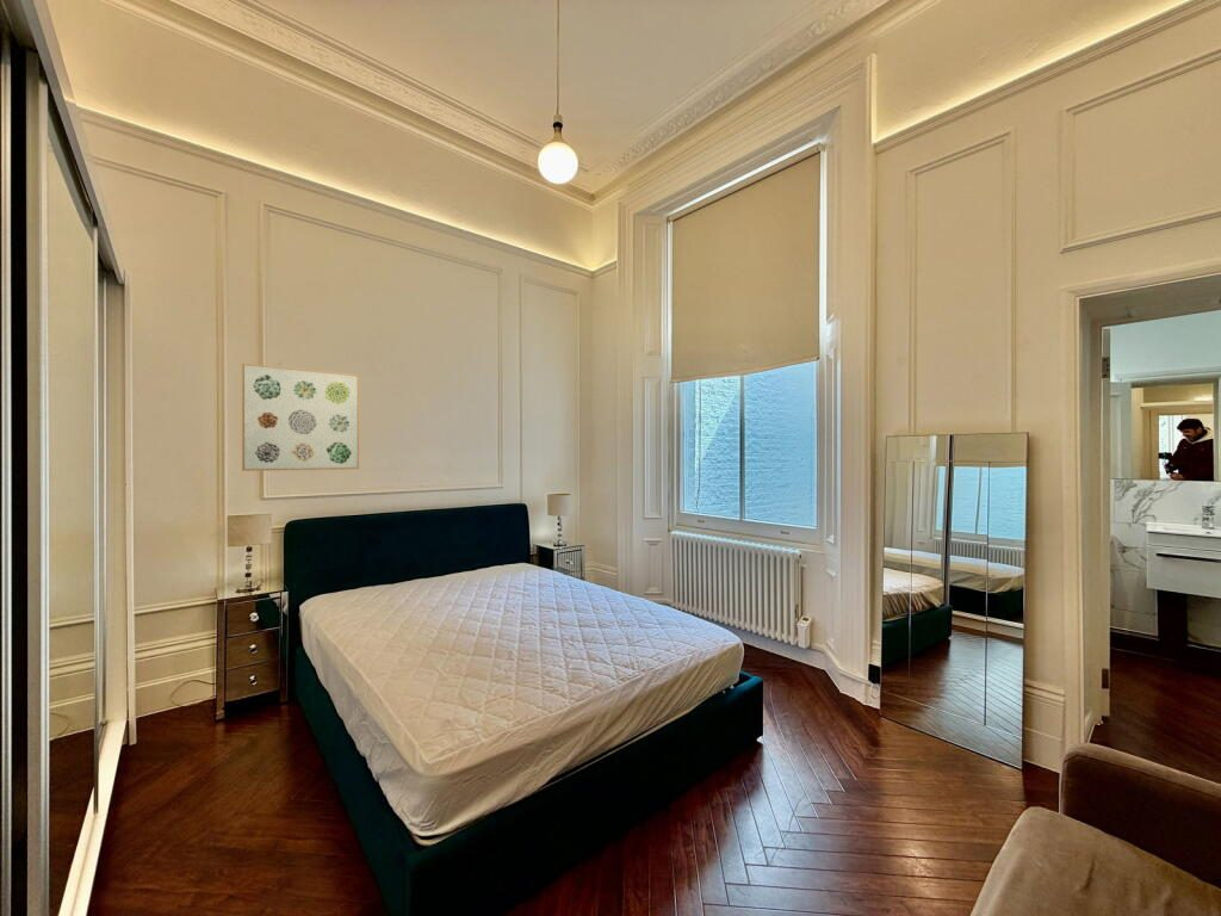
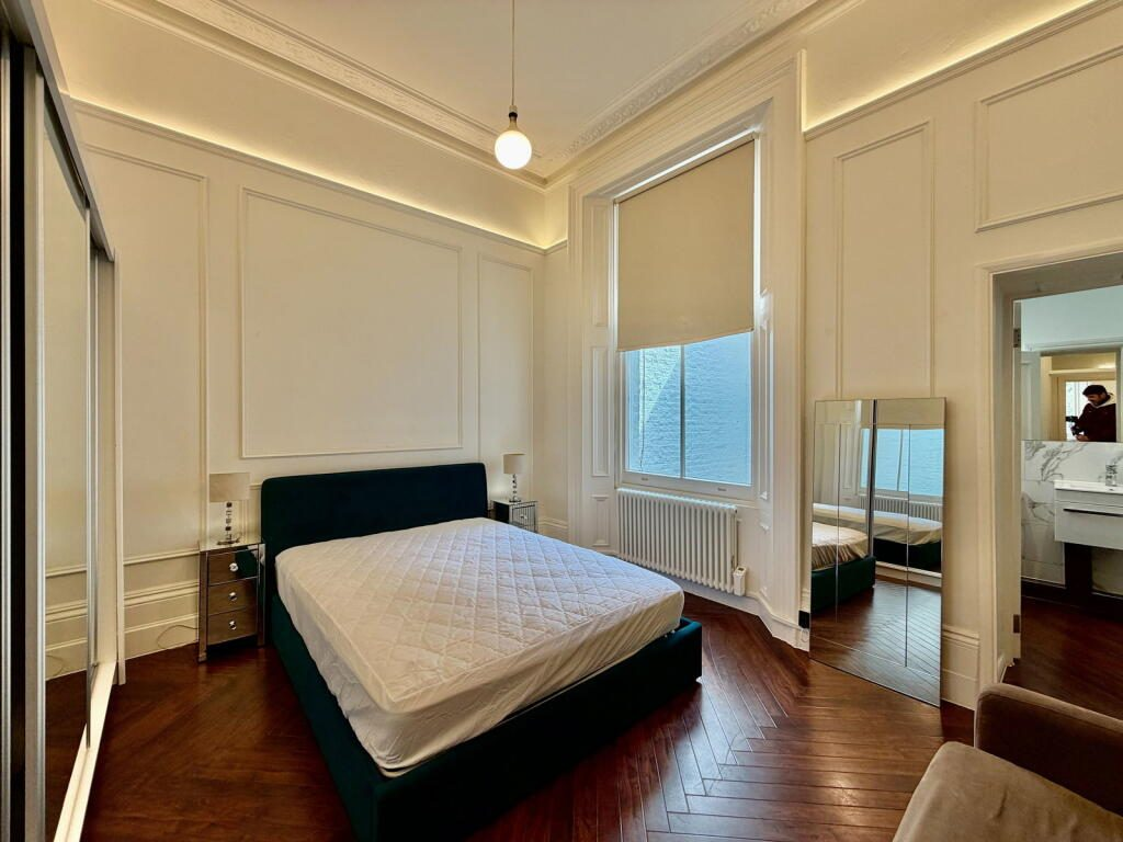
- wall art (304, 420)
